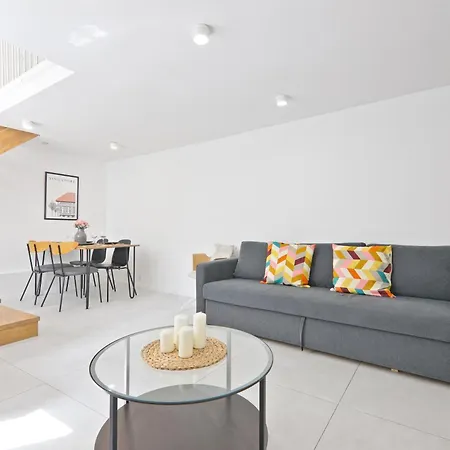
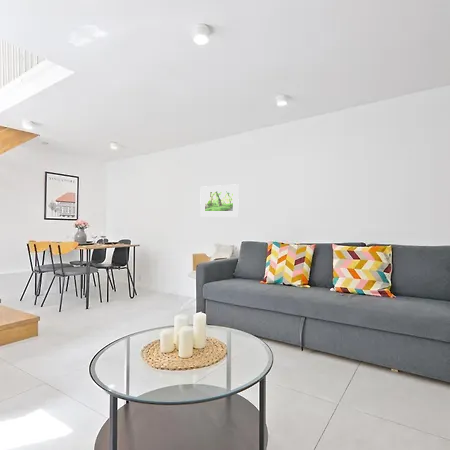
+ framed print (218, 201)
